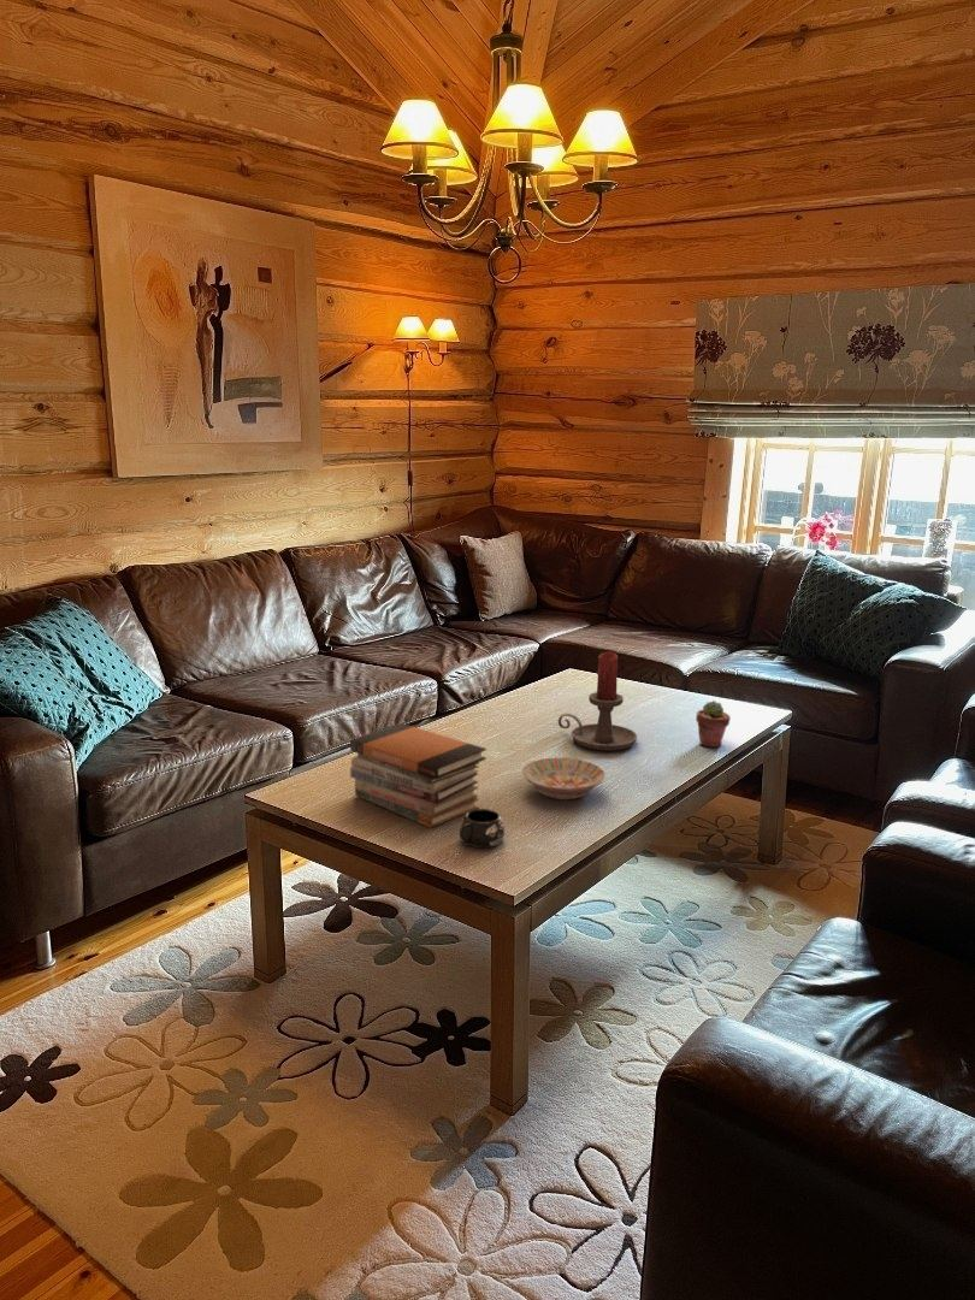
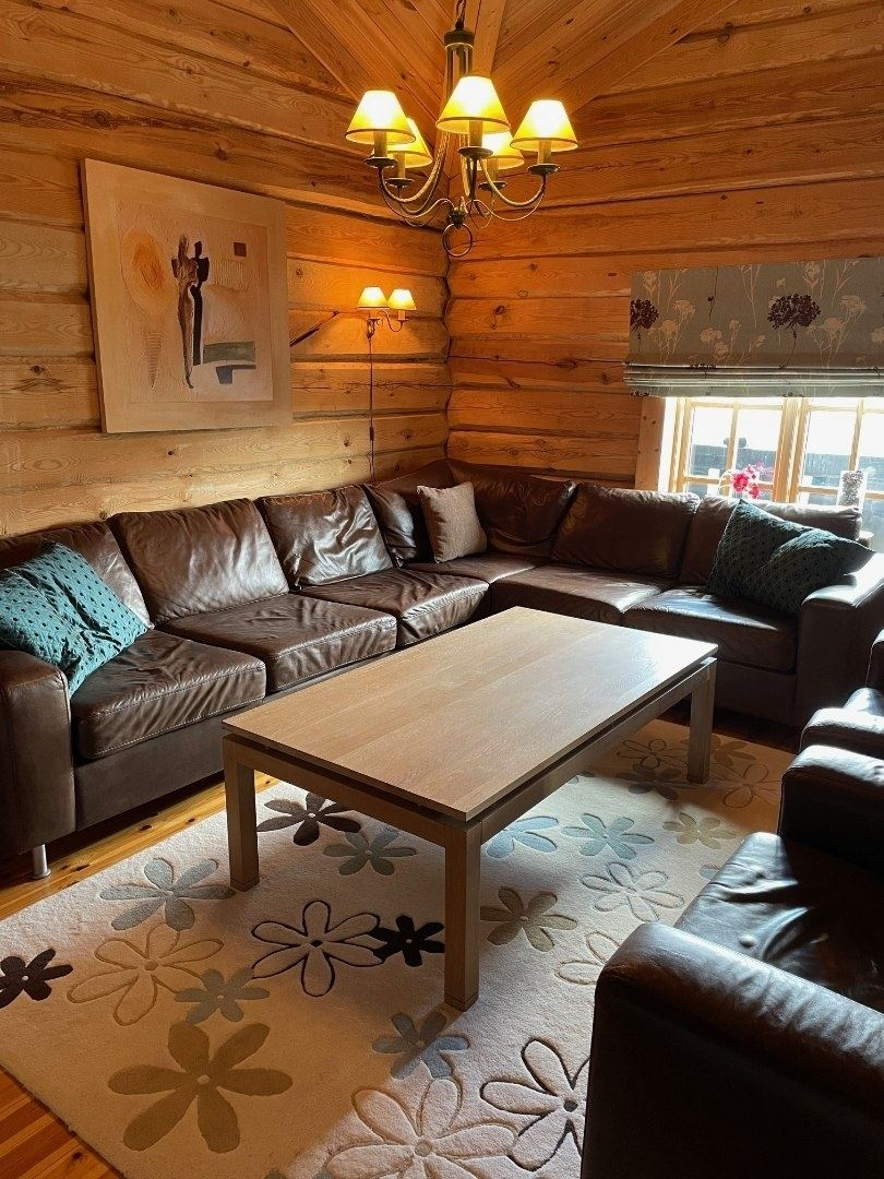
- potted succulent (711, 722)
- book stack (415, 773)
- mug (478, 829)
- candle holder (597, 696)
- bowl (562, 781)
